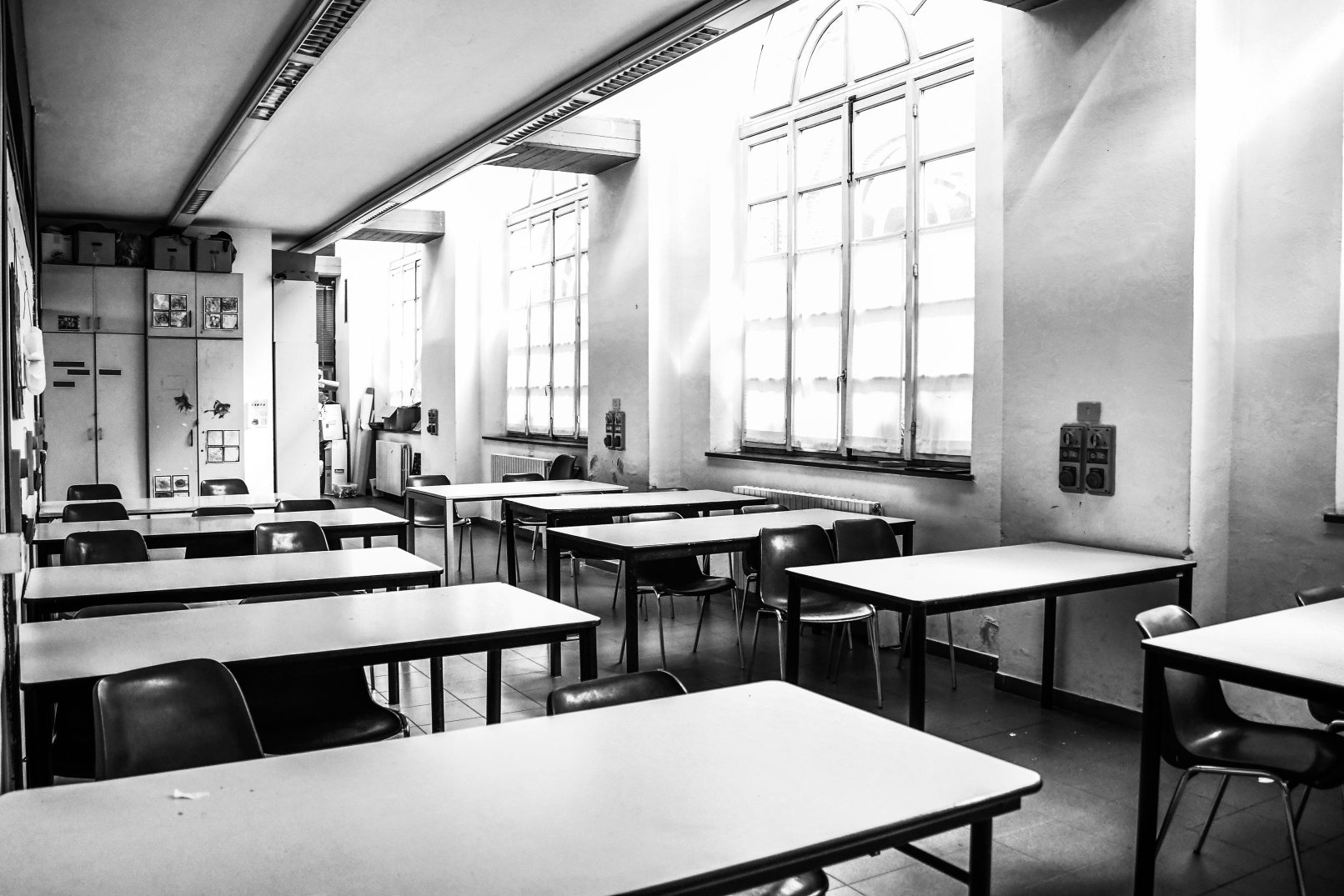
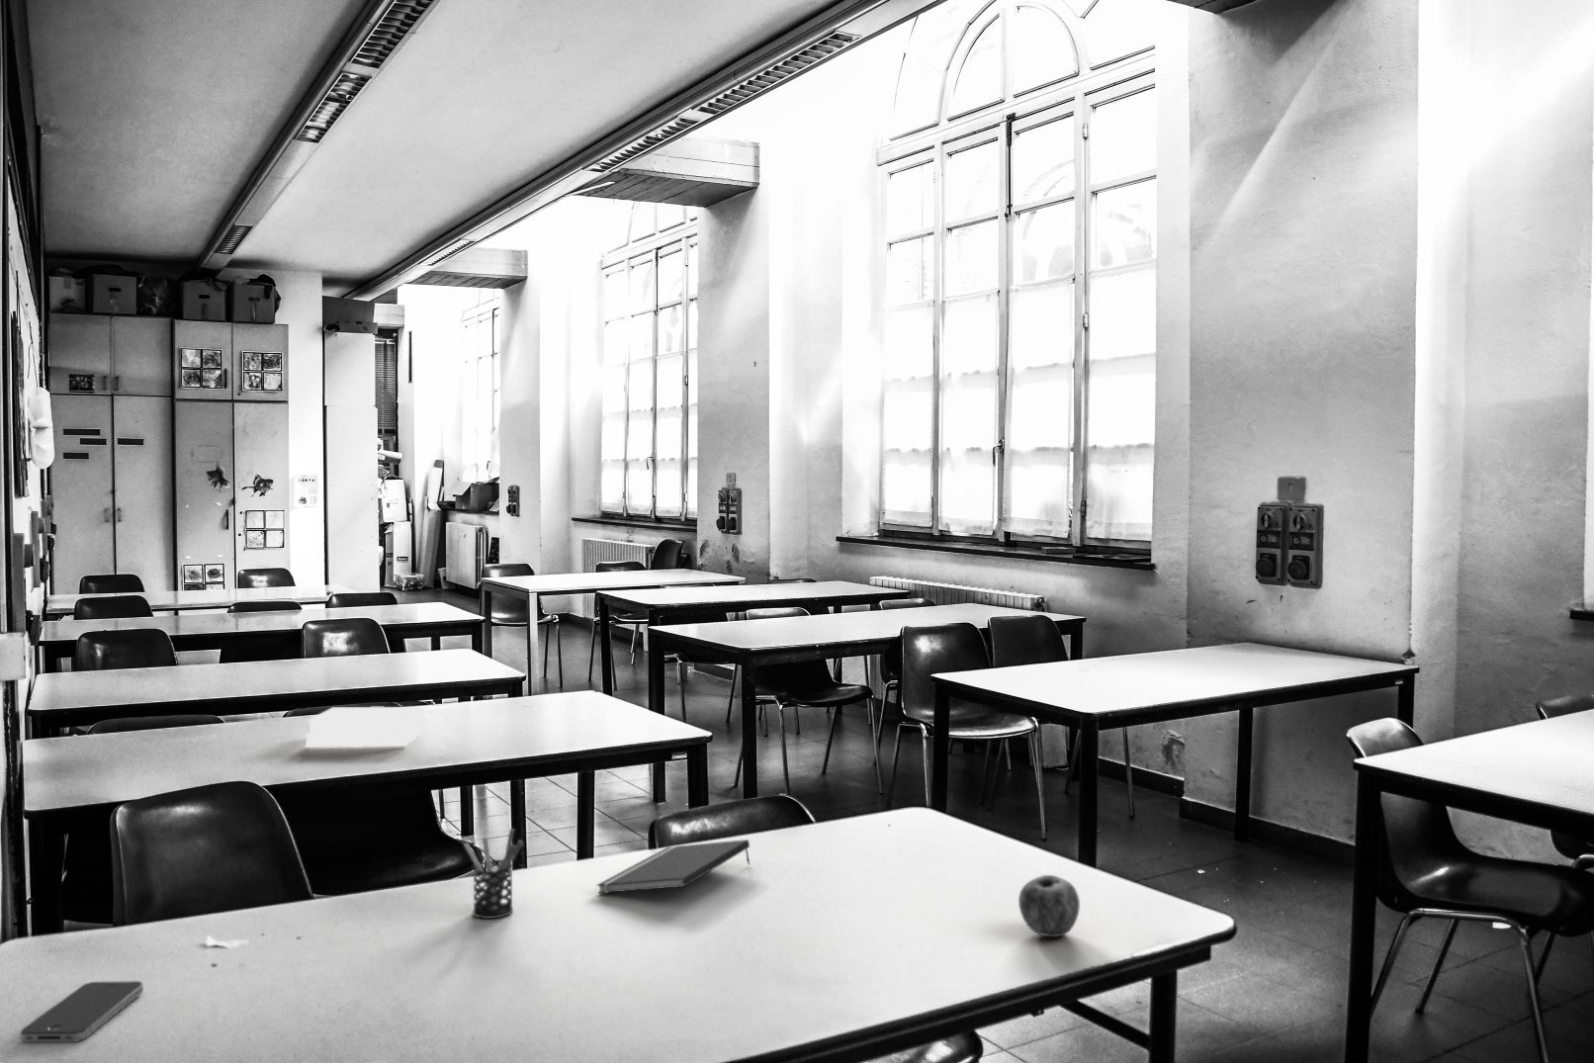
+ apple (1048, 905)
+ notepad (675, 865)
+ smartphone (84, 1010)
+ pen holder (493, 871)
+ bible (366, 726)
